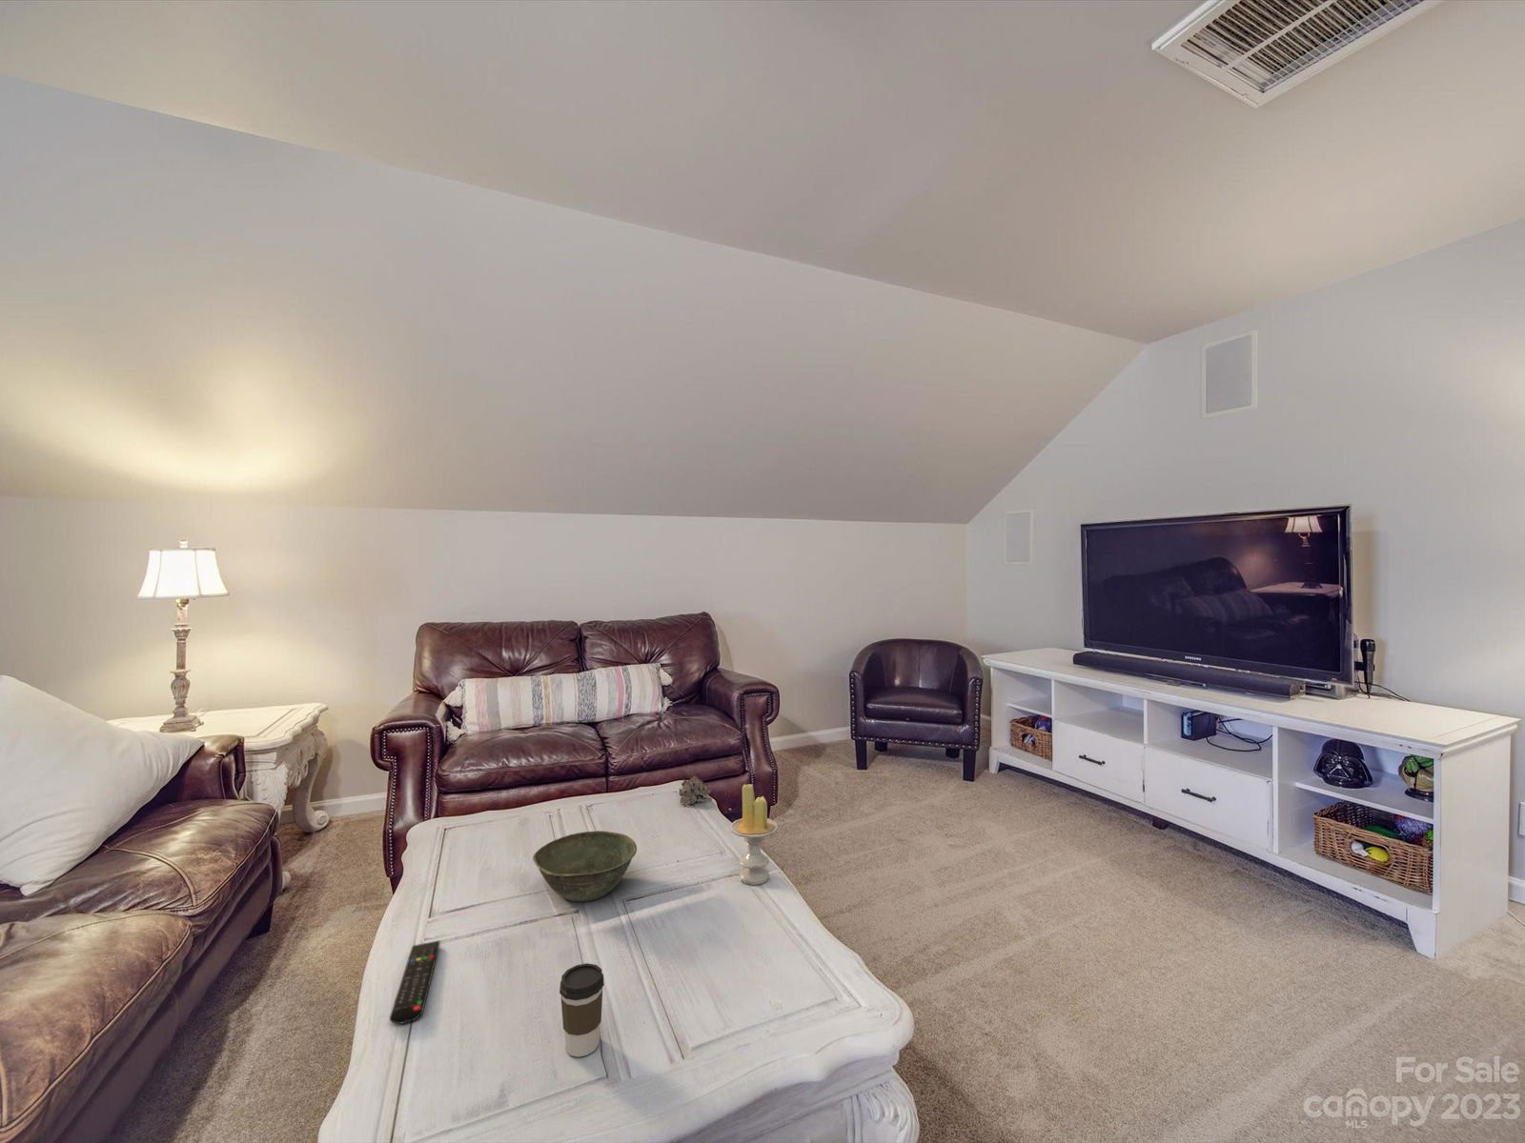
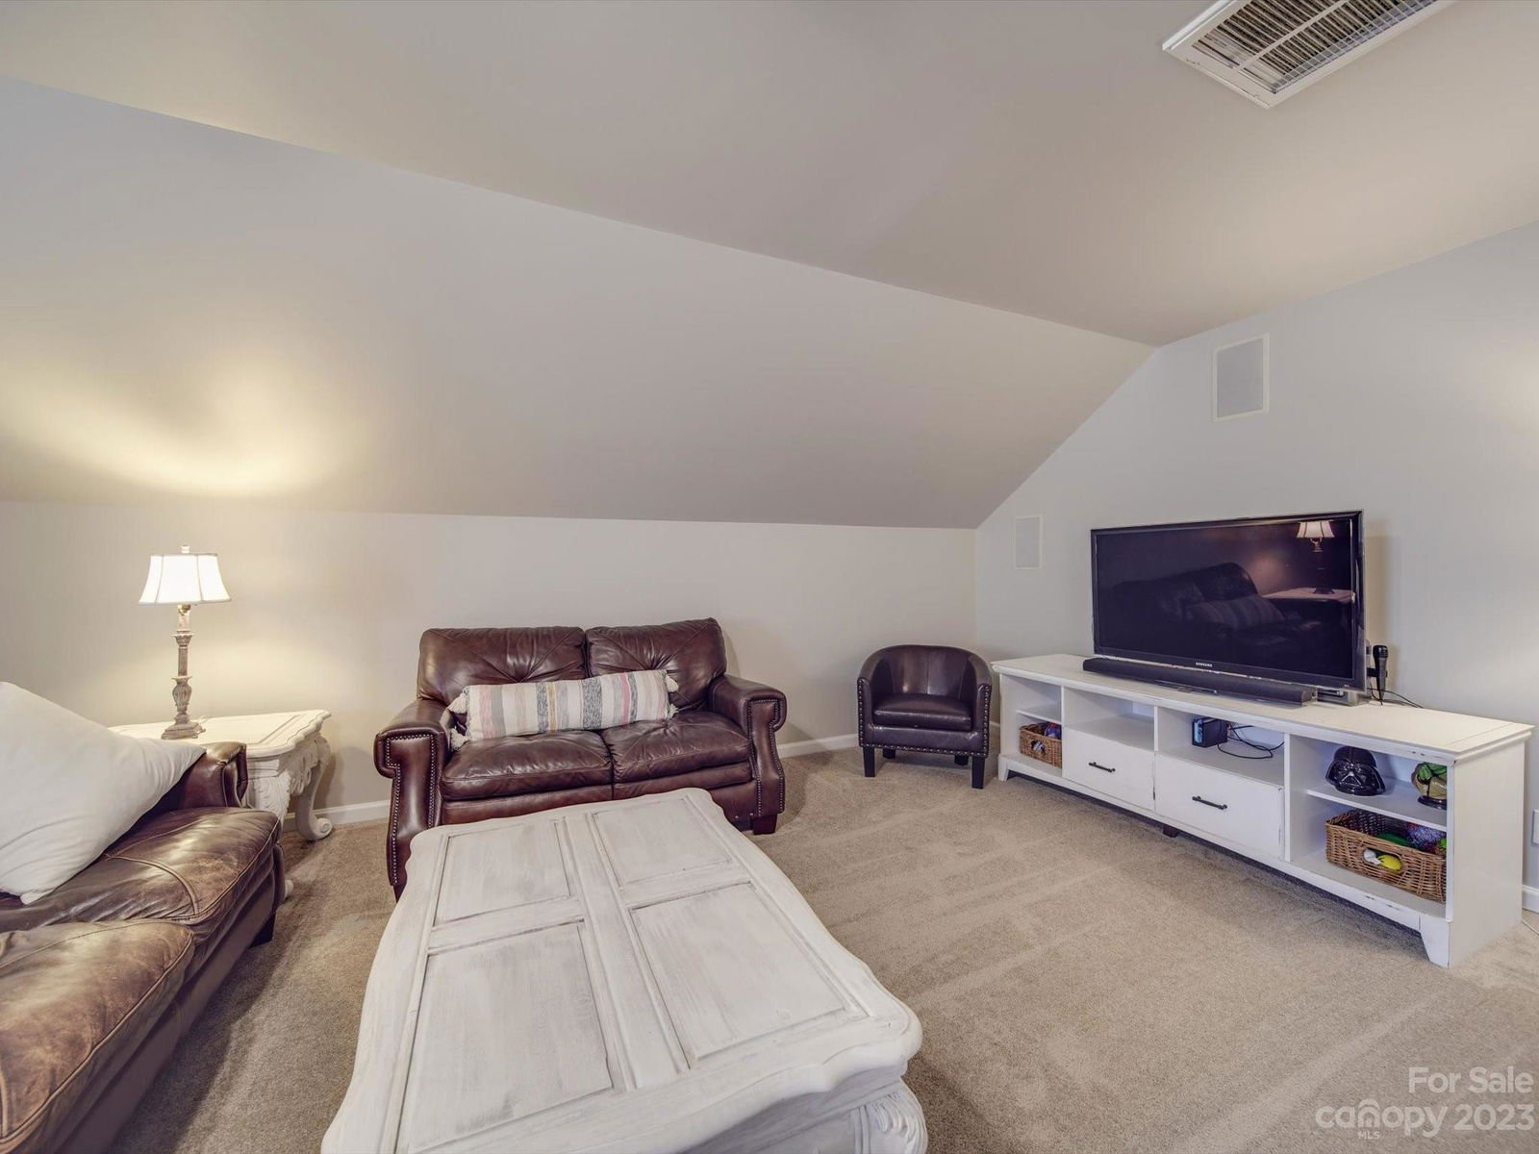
- bowl (586, 869)
- coffee cup (581, 1010)
- candle (753, 830)
- remote control (417, 980)
- succulent plant (694, 789)
